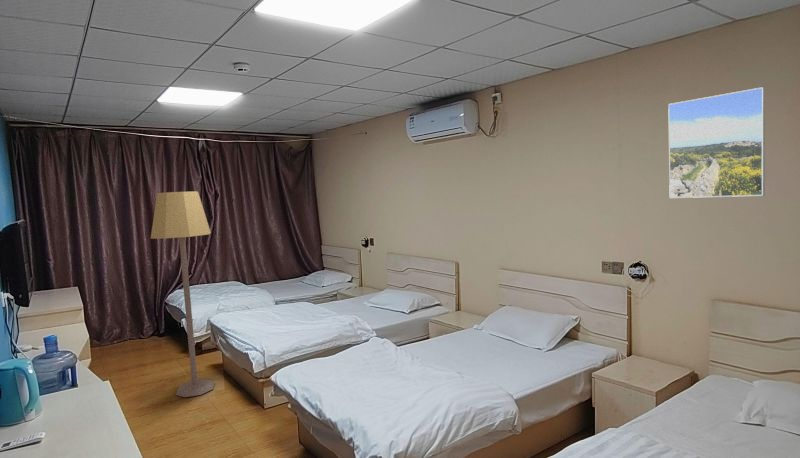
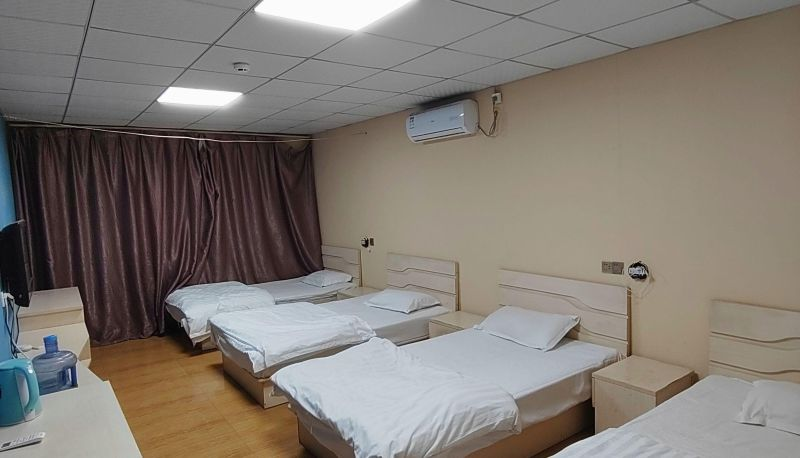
- lamp (186, 292)
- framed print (713, 147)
